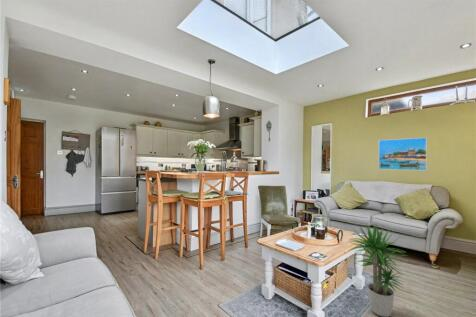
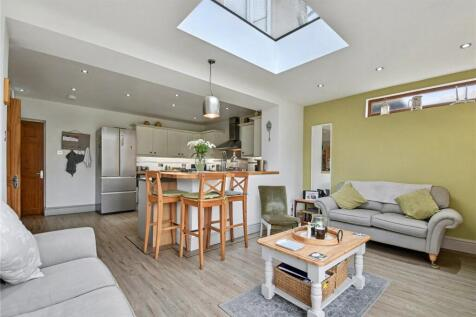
- potted plant (376, 266)
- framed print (401, 154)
